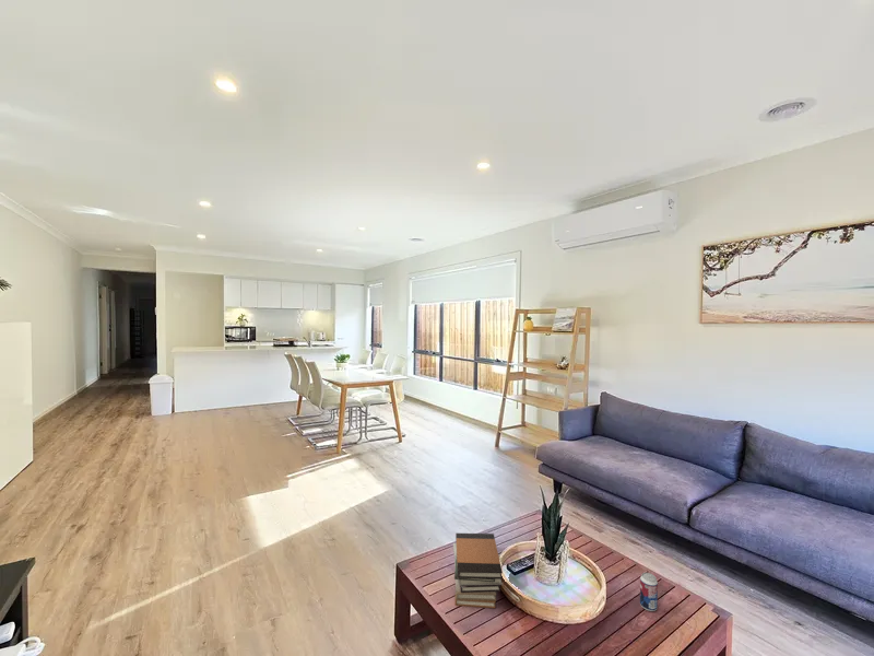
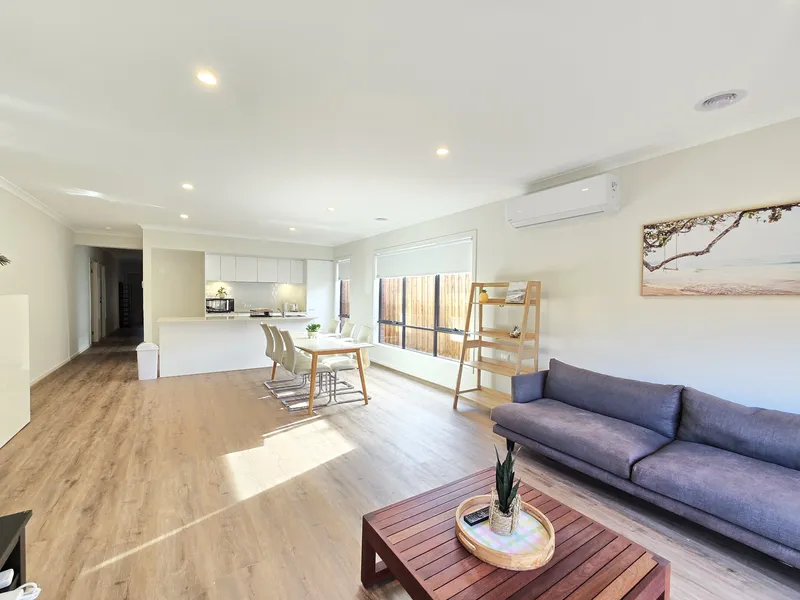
- beverage can (648, 591)
- book stack (475, 566)
